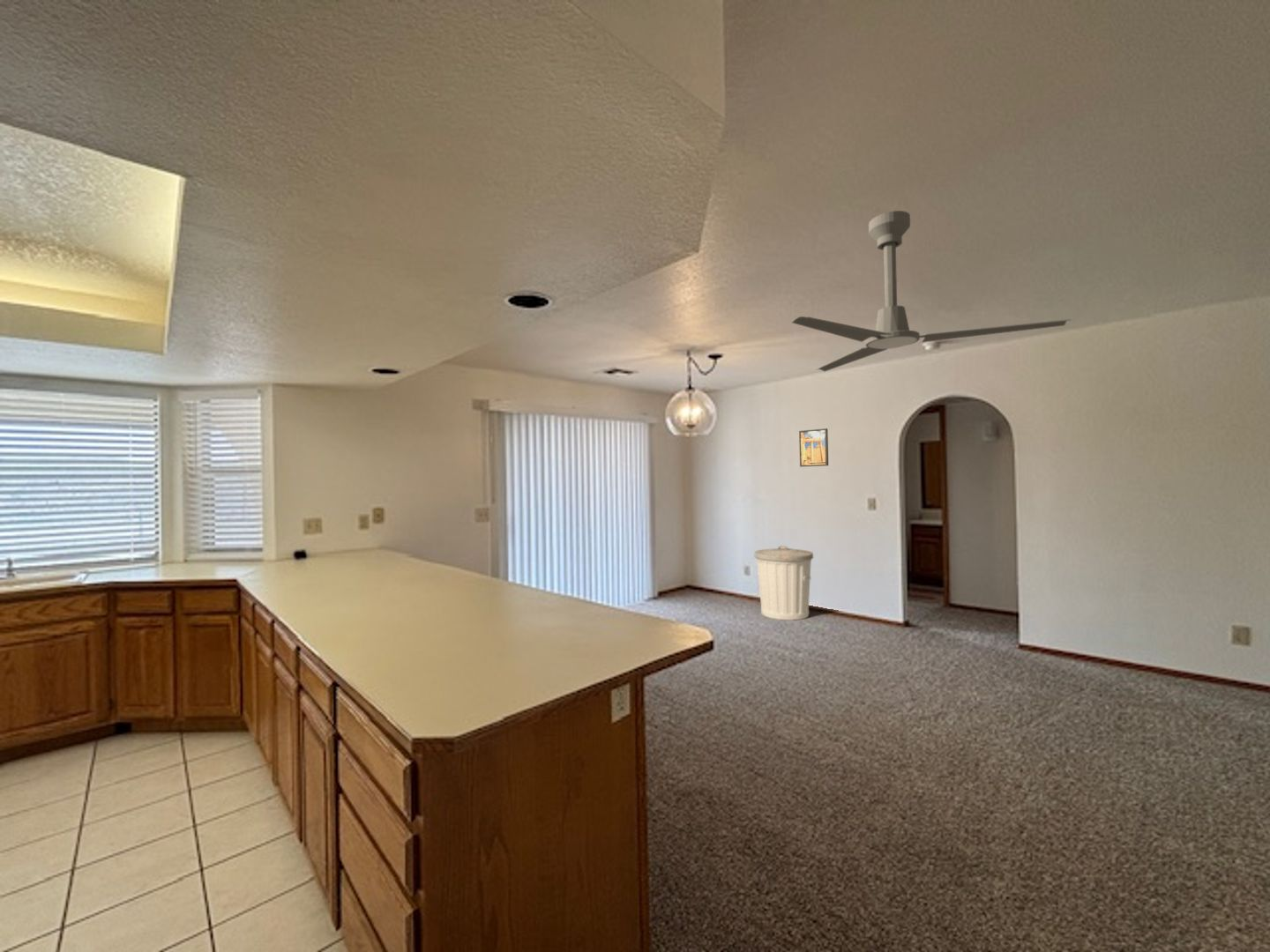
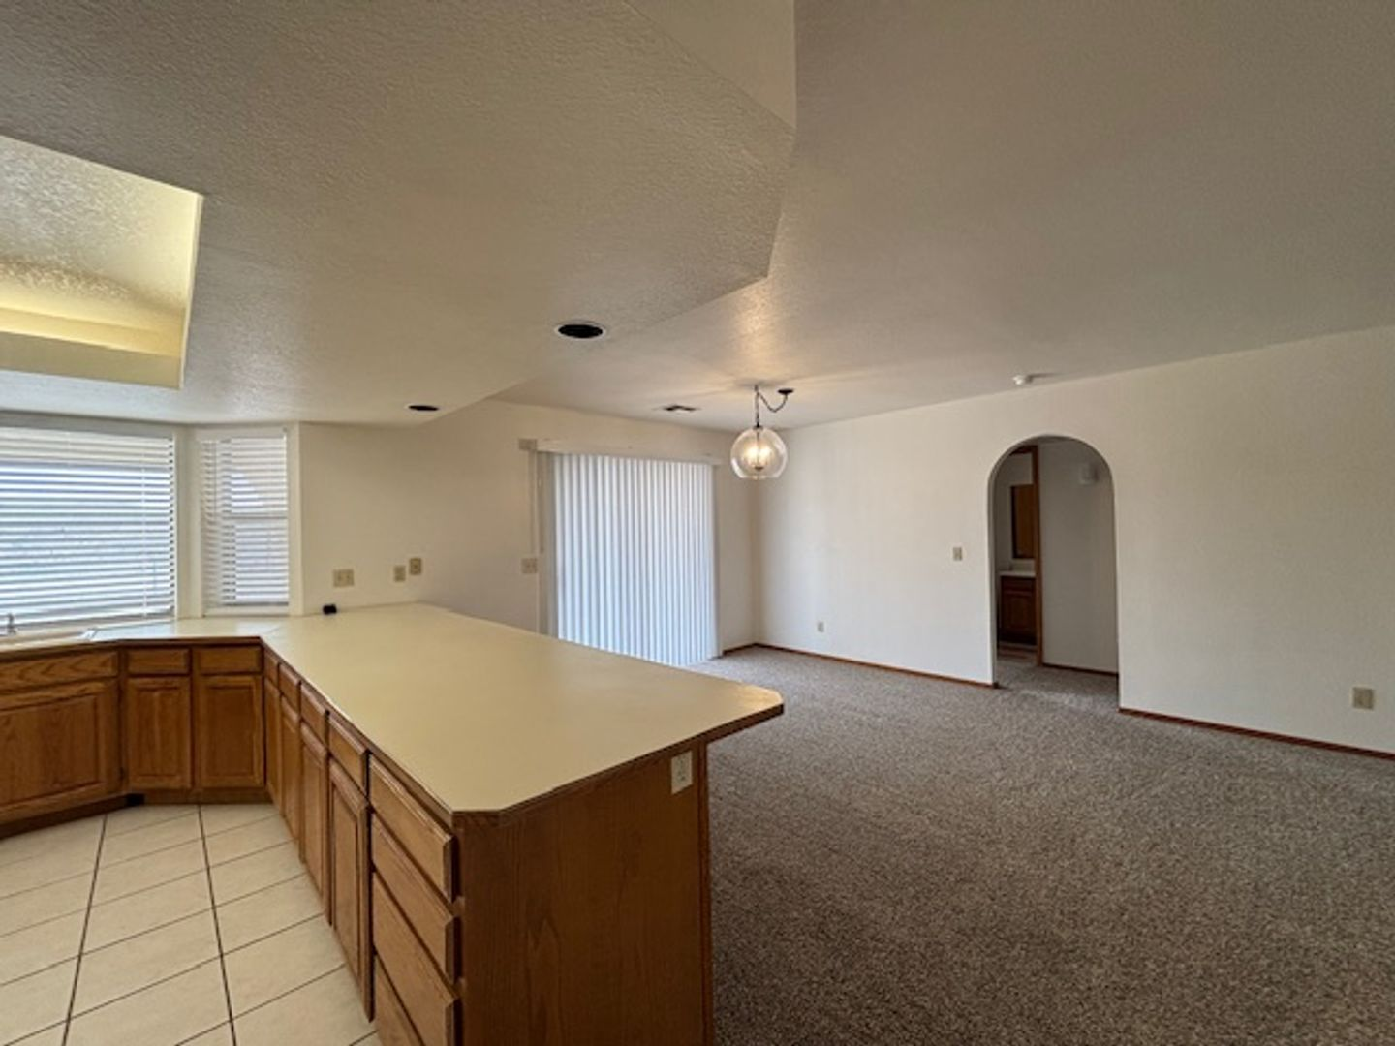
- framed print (813, 448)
- ceiling fan (896, 279)
- trash can (783, 579)
